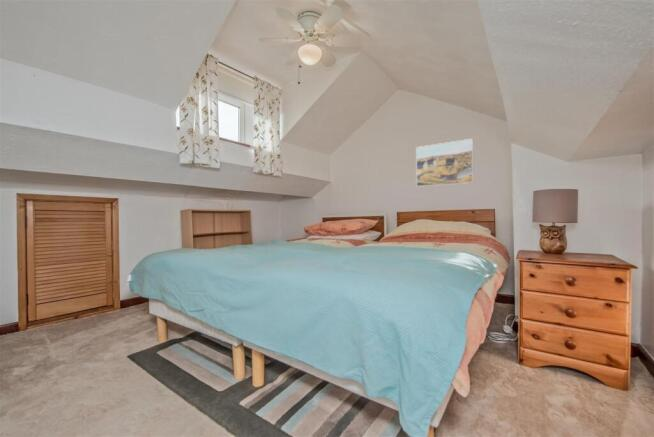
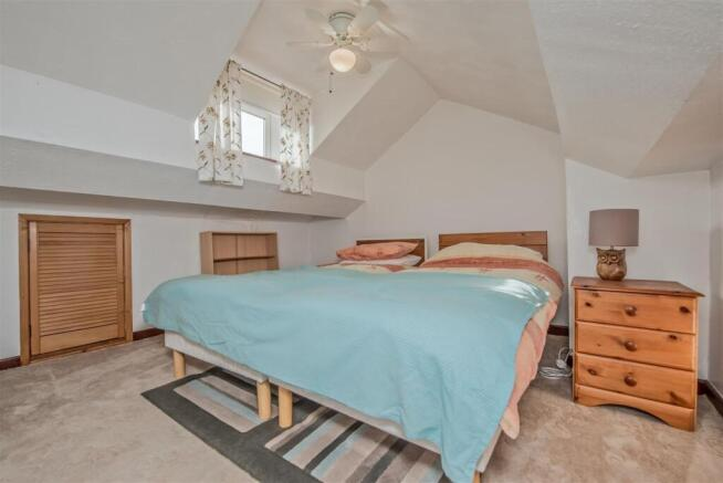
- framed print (443, 164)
